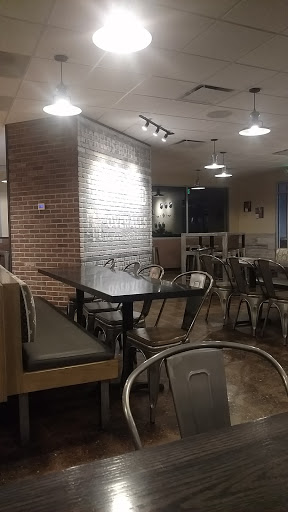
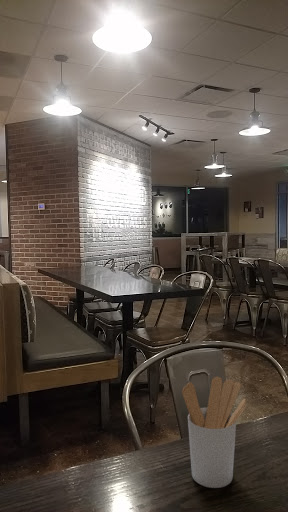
+ utensil holder (216, 427)
